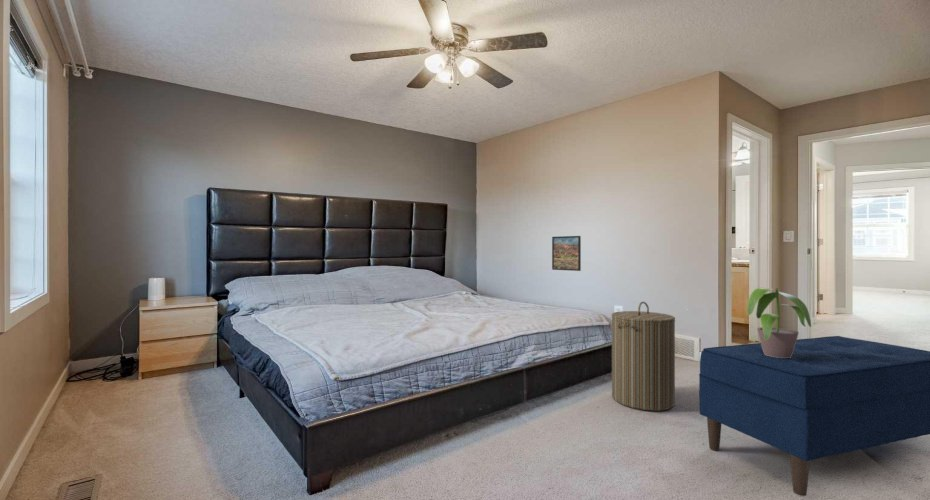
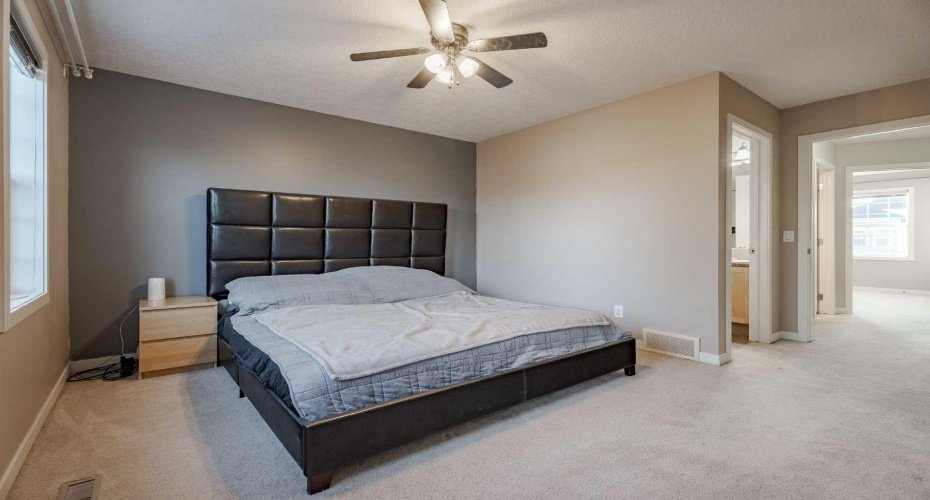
- bench (825, 402)
- laundry hamper (642, 350)
- potted plant (777, 321)
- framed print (565, 253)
